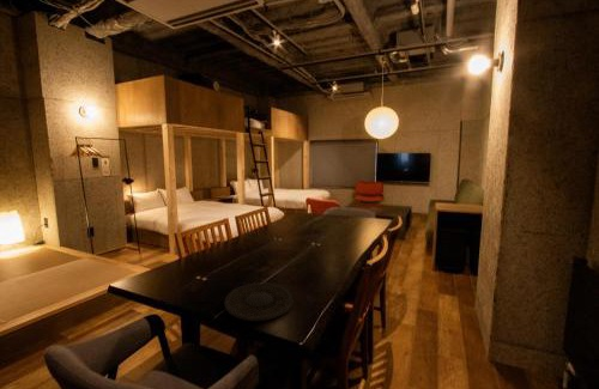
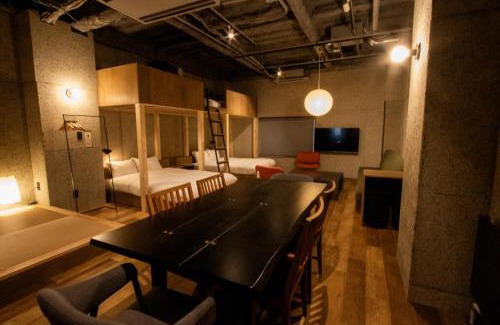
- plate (259, 299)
